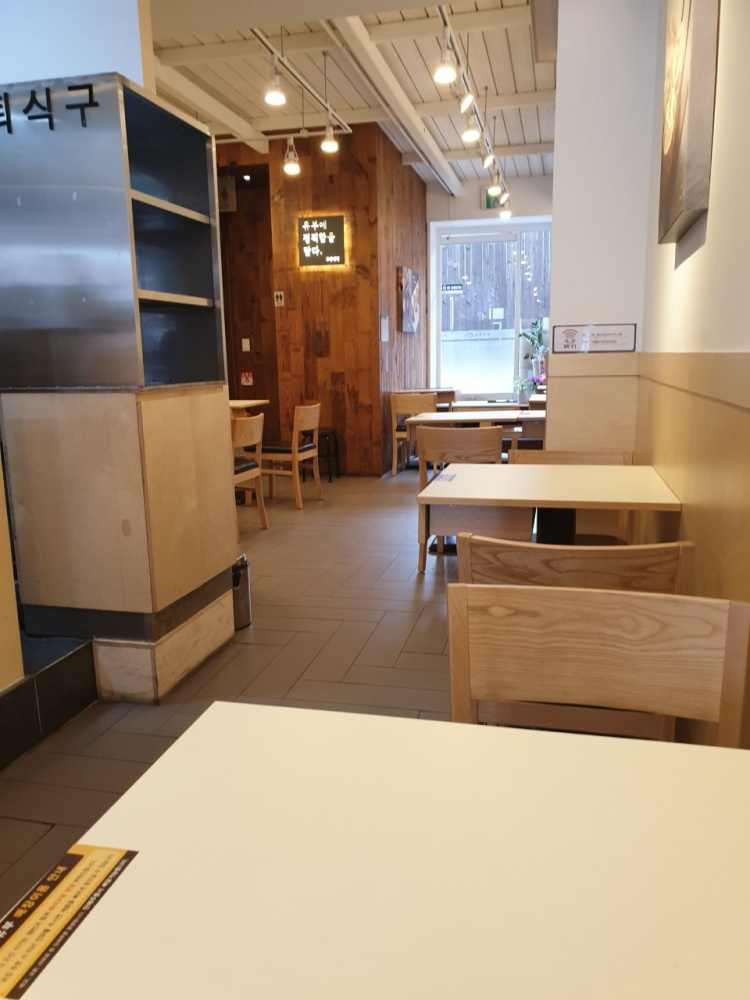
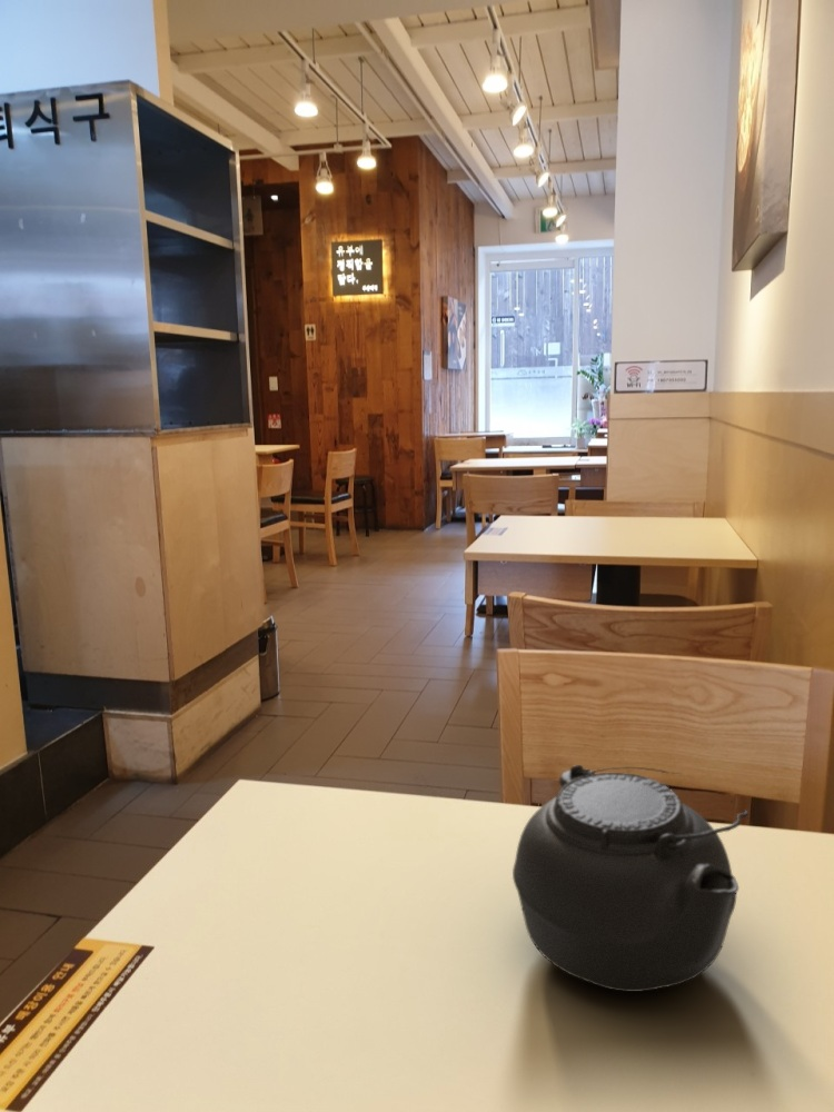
+ teapot (634, 886)
